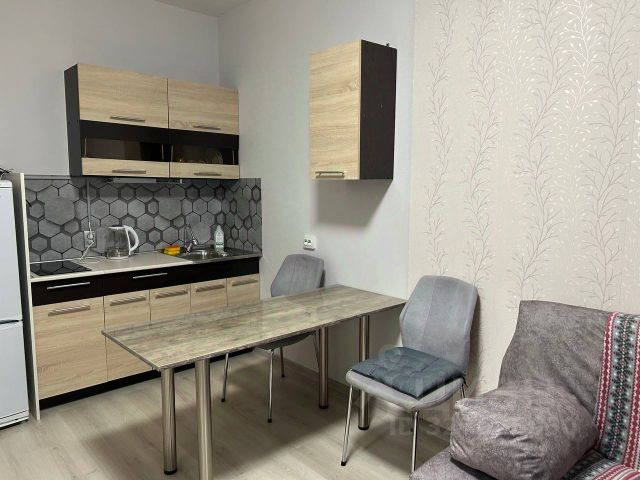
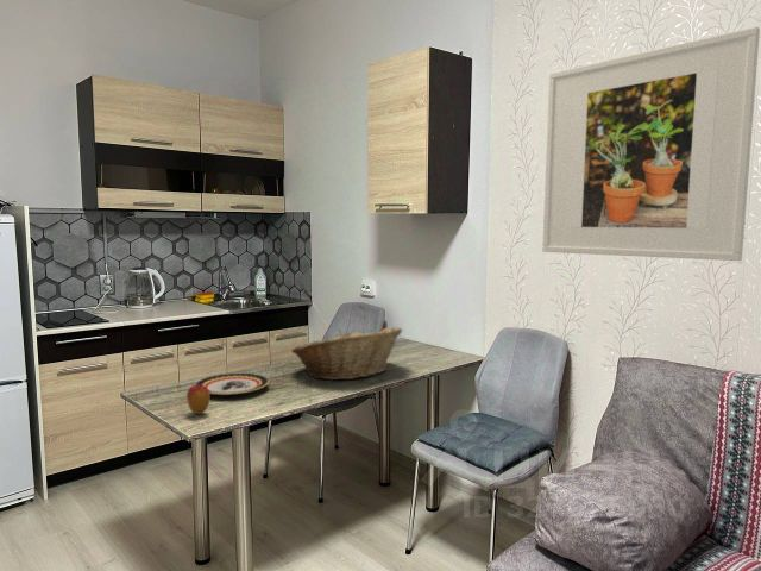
+ fruit (199, 399)
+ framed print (635, 156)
+ plate (232, 385)
+ fruit basket (348, 349)
